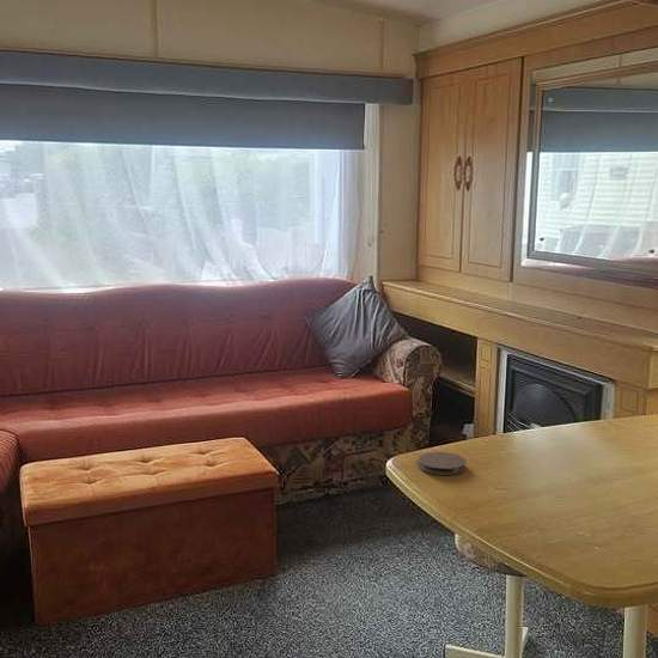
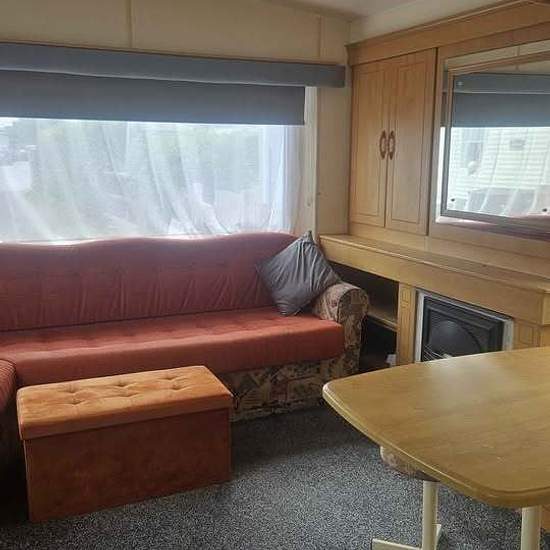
- coaster (441, 463)
